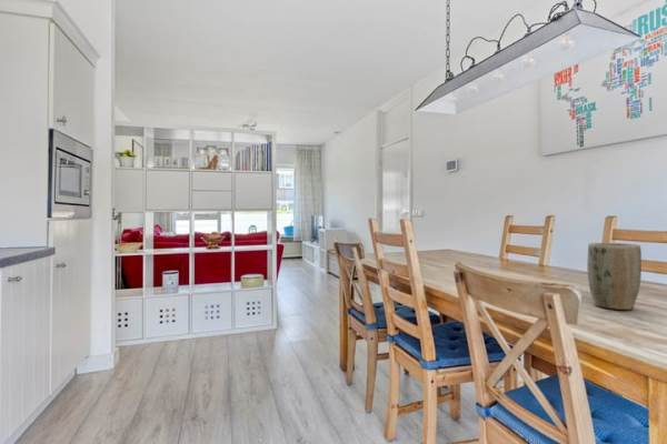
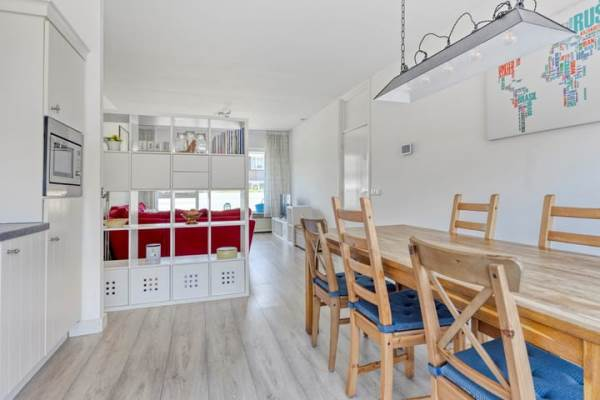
- plant pot (613, 274)
